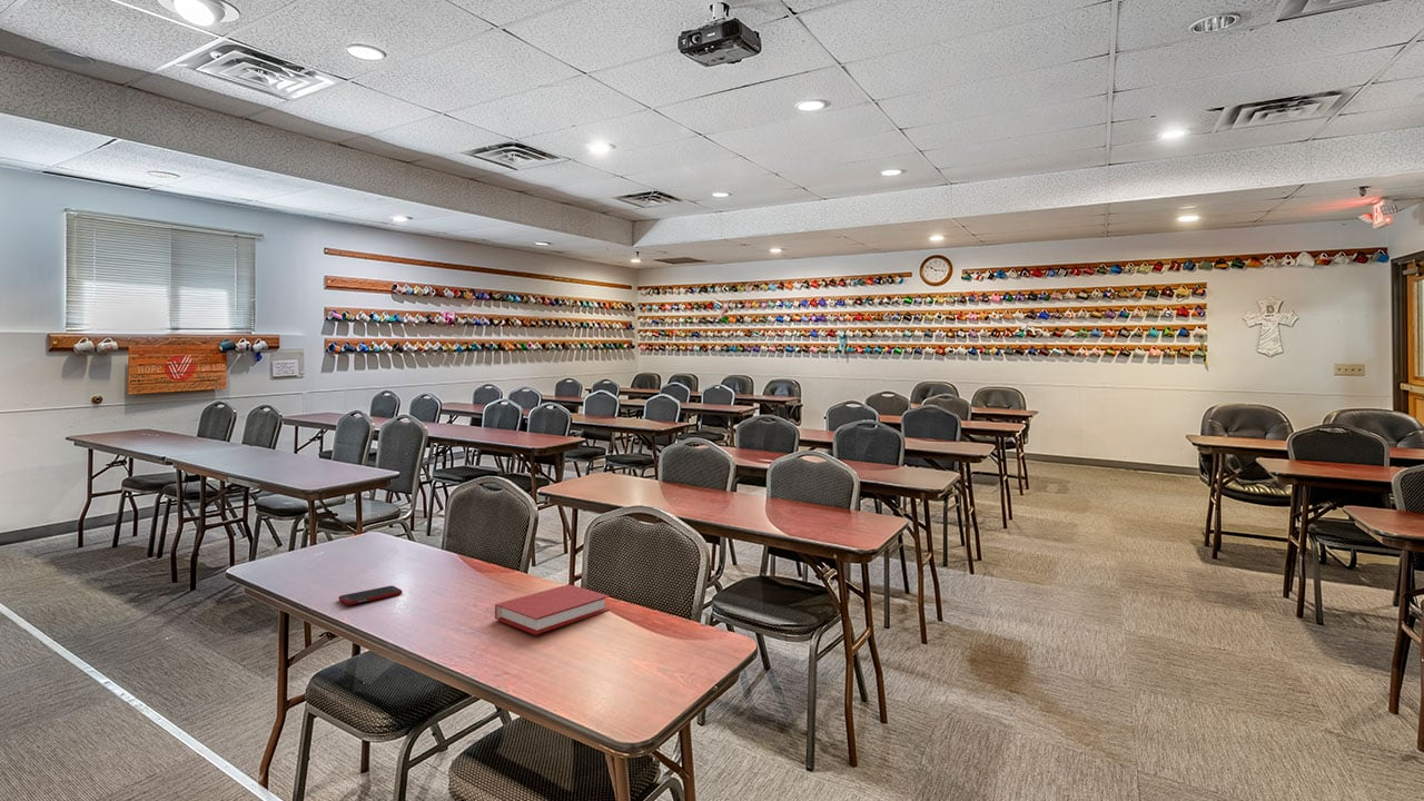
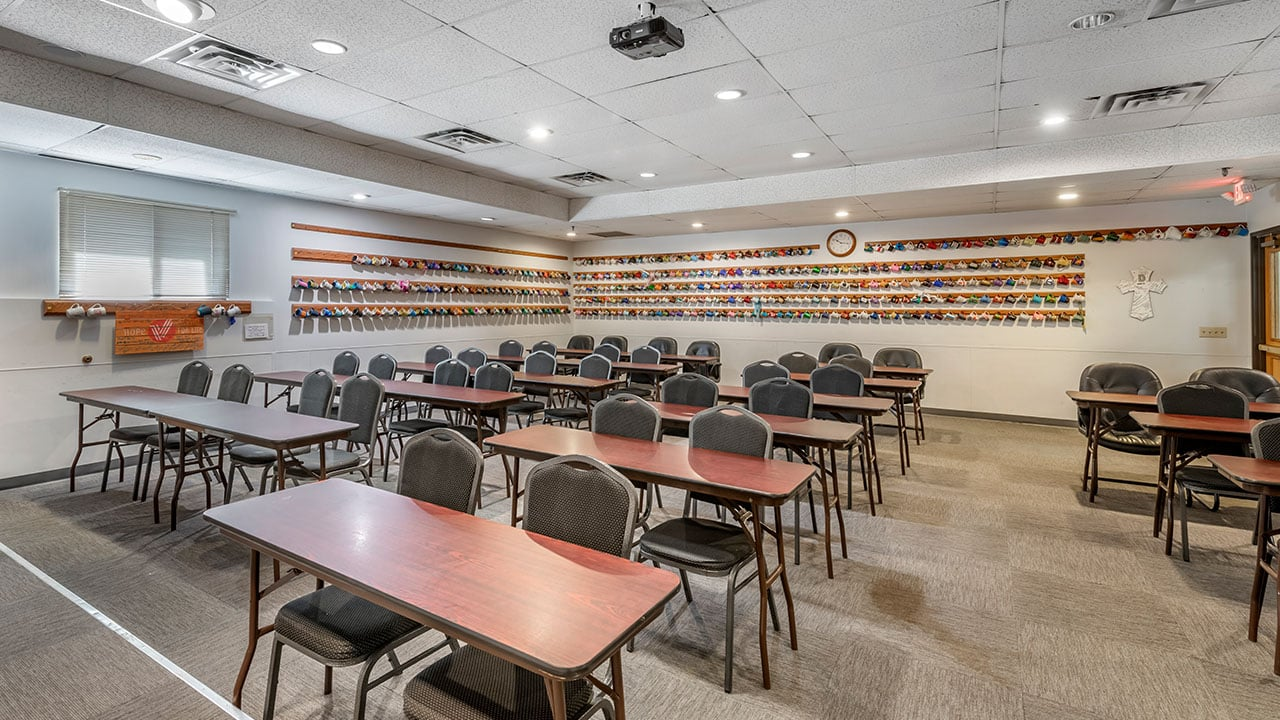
- cell phone (370, 594)
- book (553, 606)
